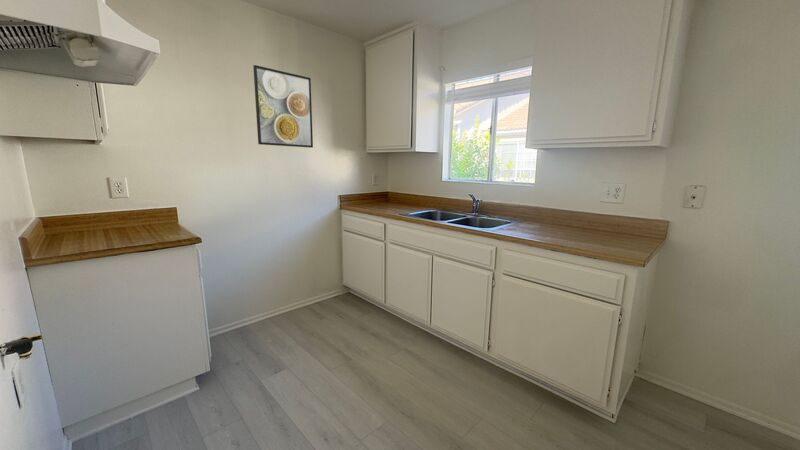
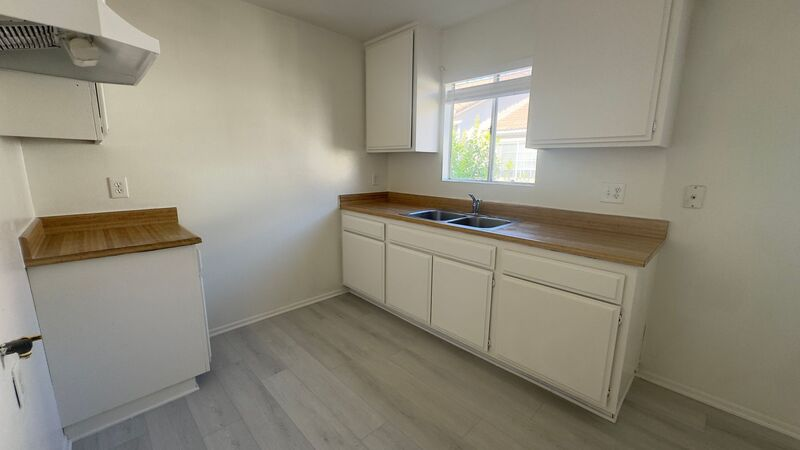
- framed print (285, 109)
